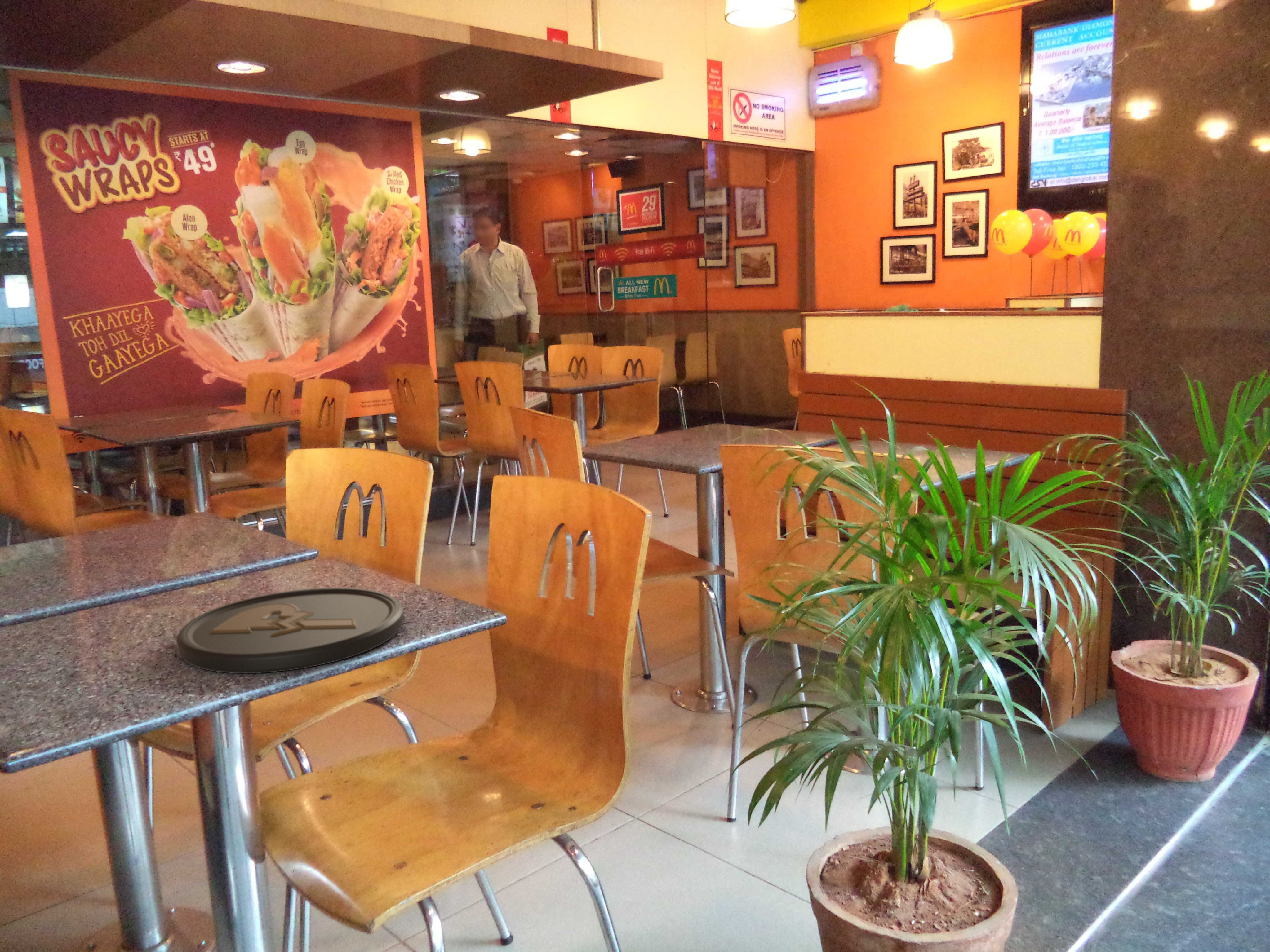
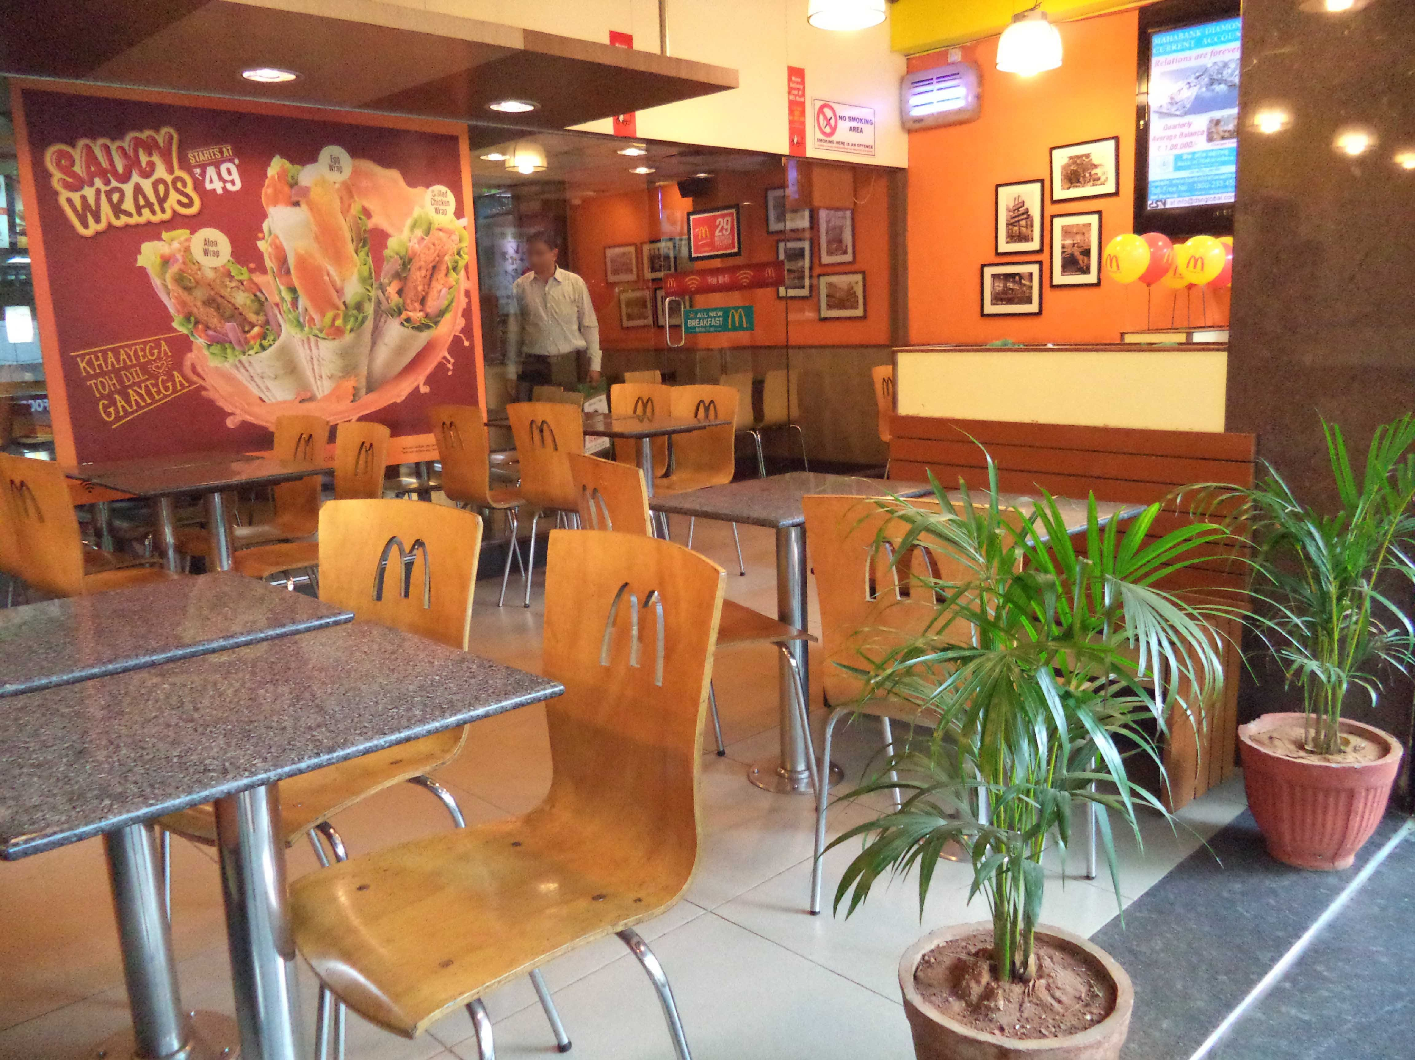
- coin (294, 626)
